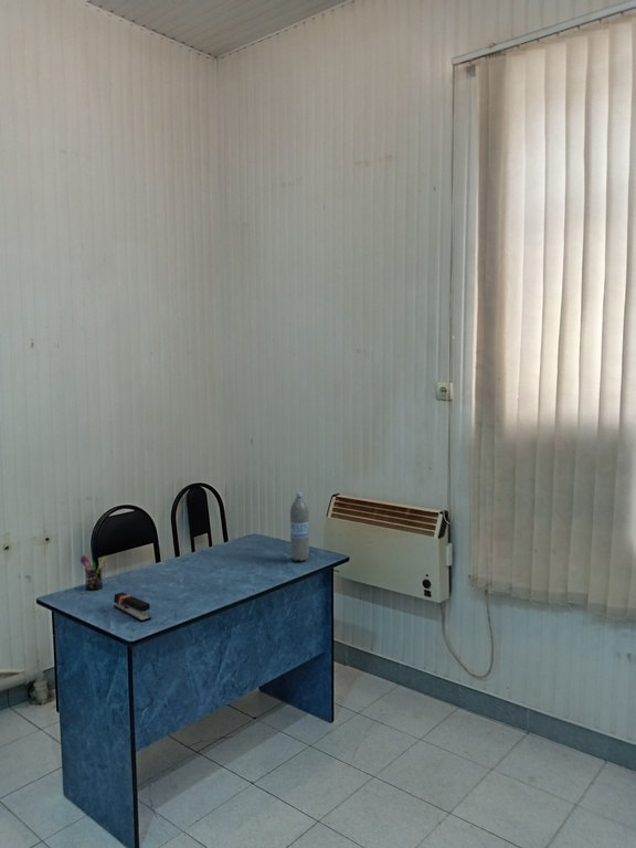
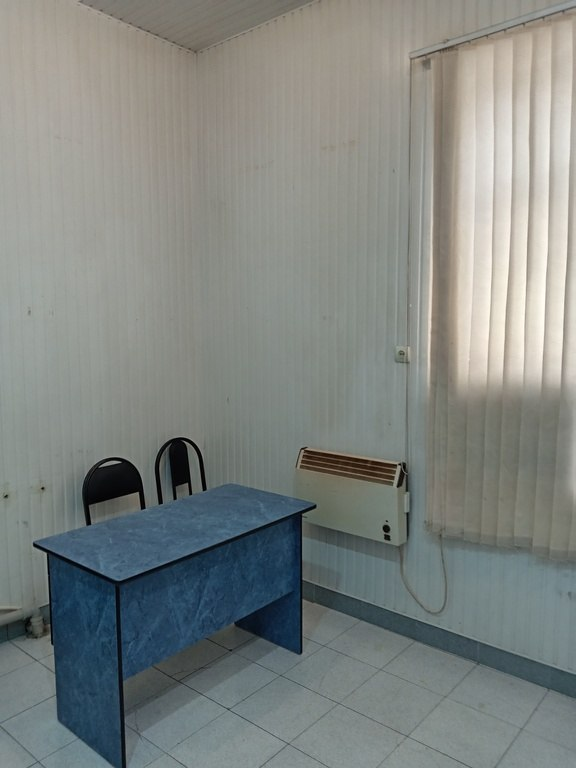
- water bottle (299, 526)
- pen holder (92, 571)
- stapler (131, 605)
